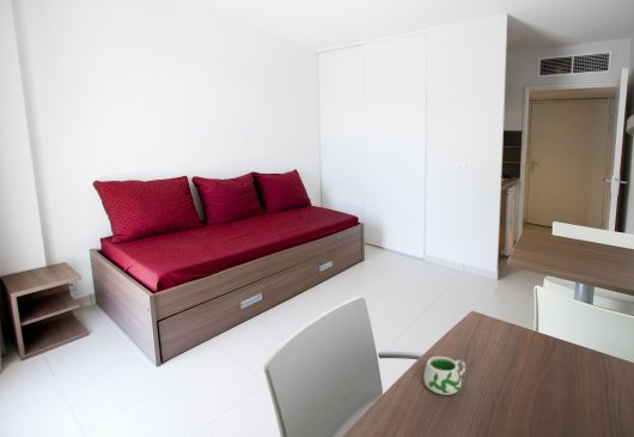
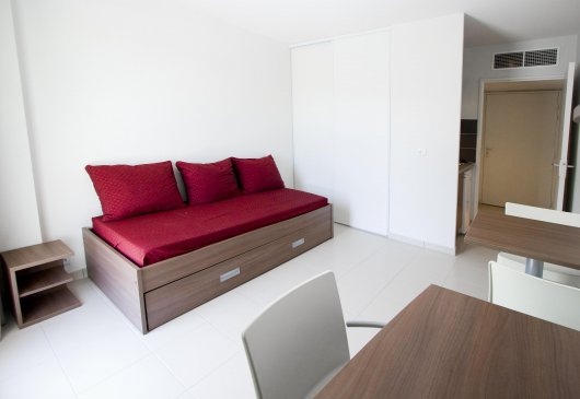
- mug (446, 372)
